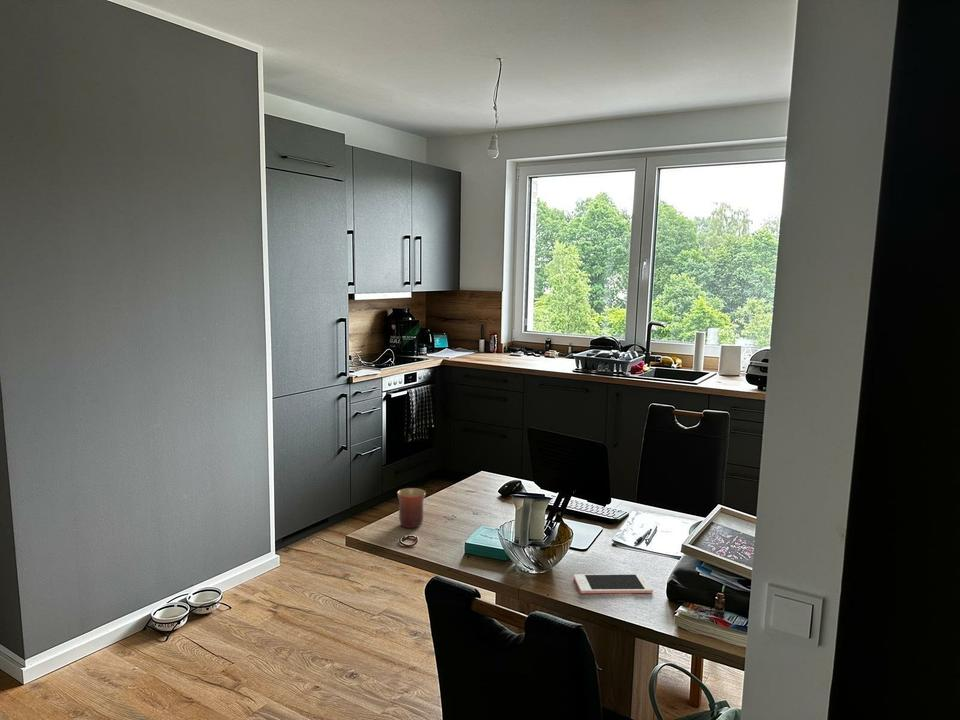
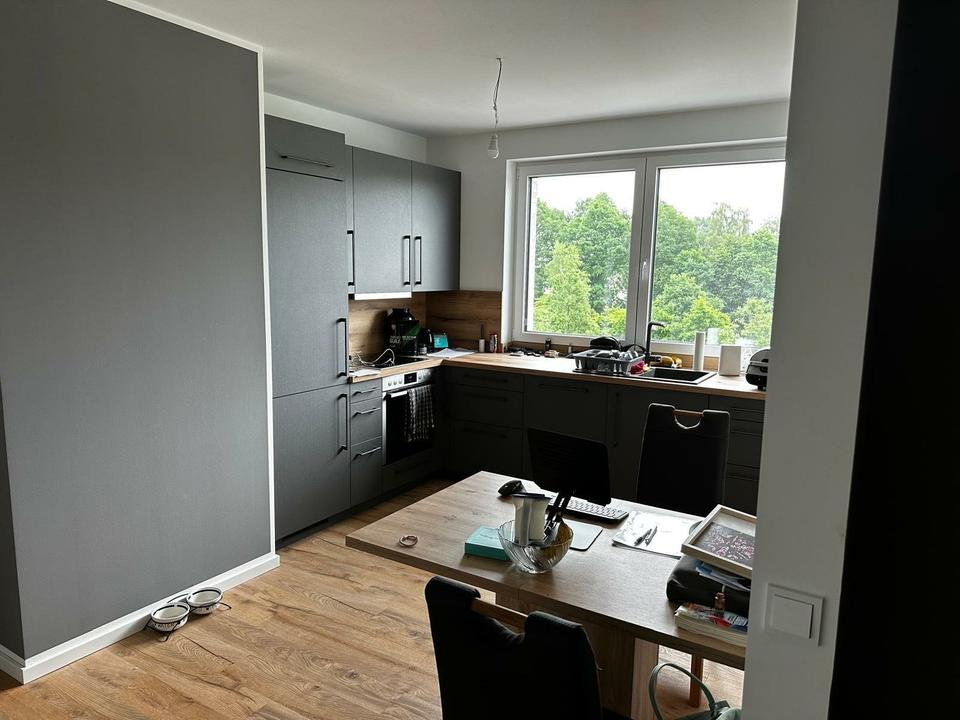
- cell phone (612, 583)
- mug (411, 506)
